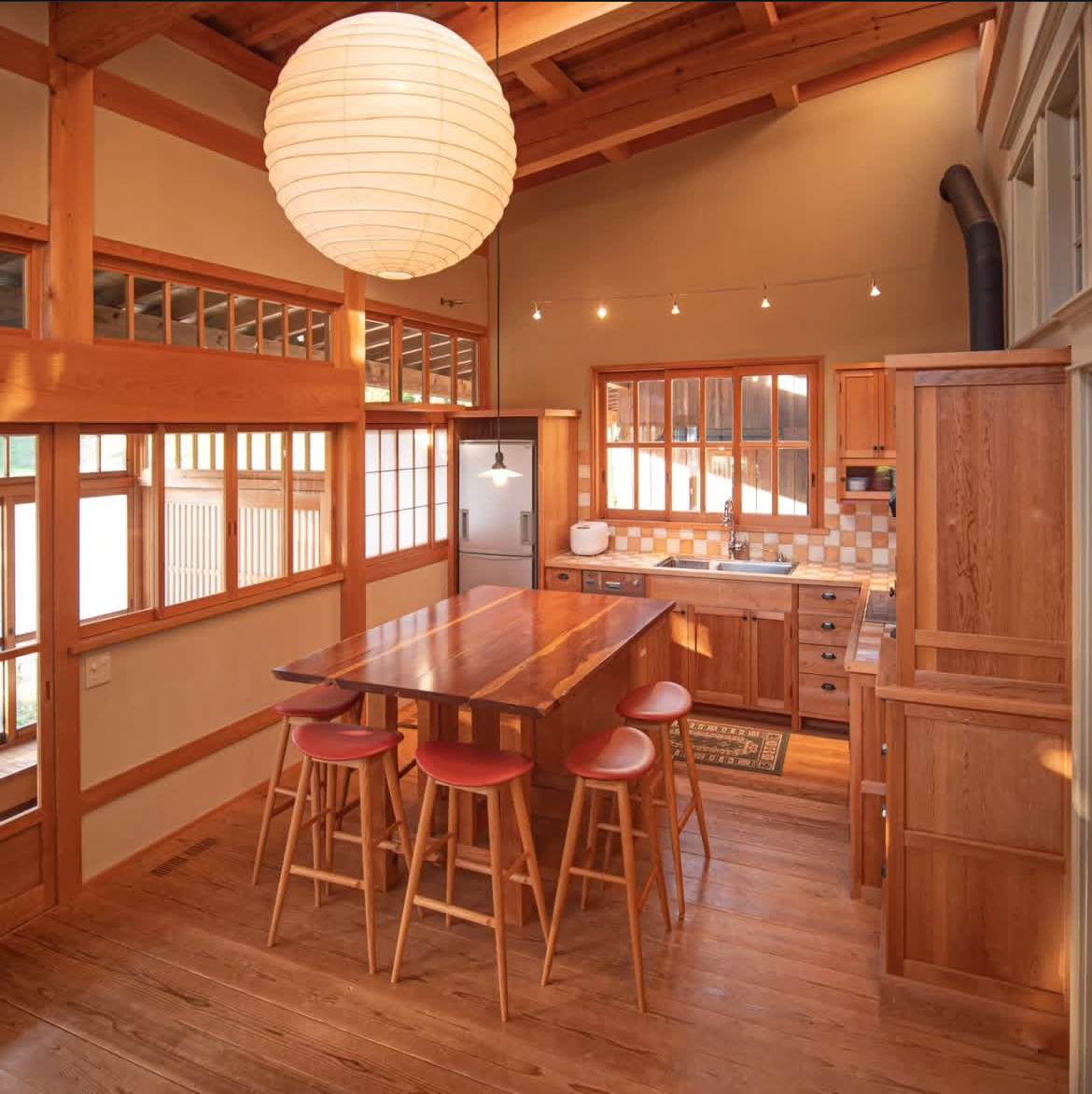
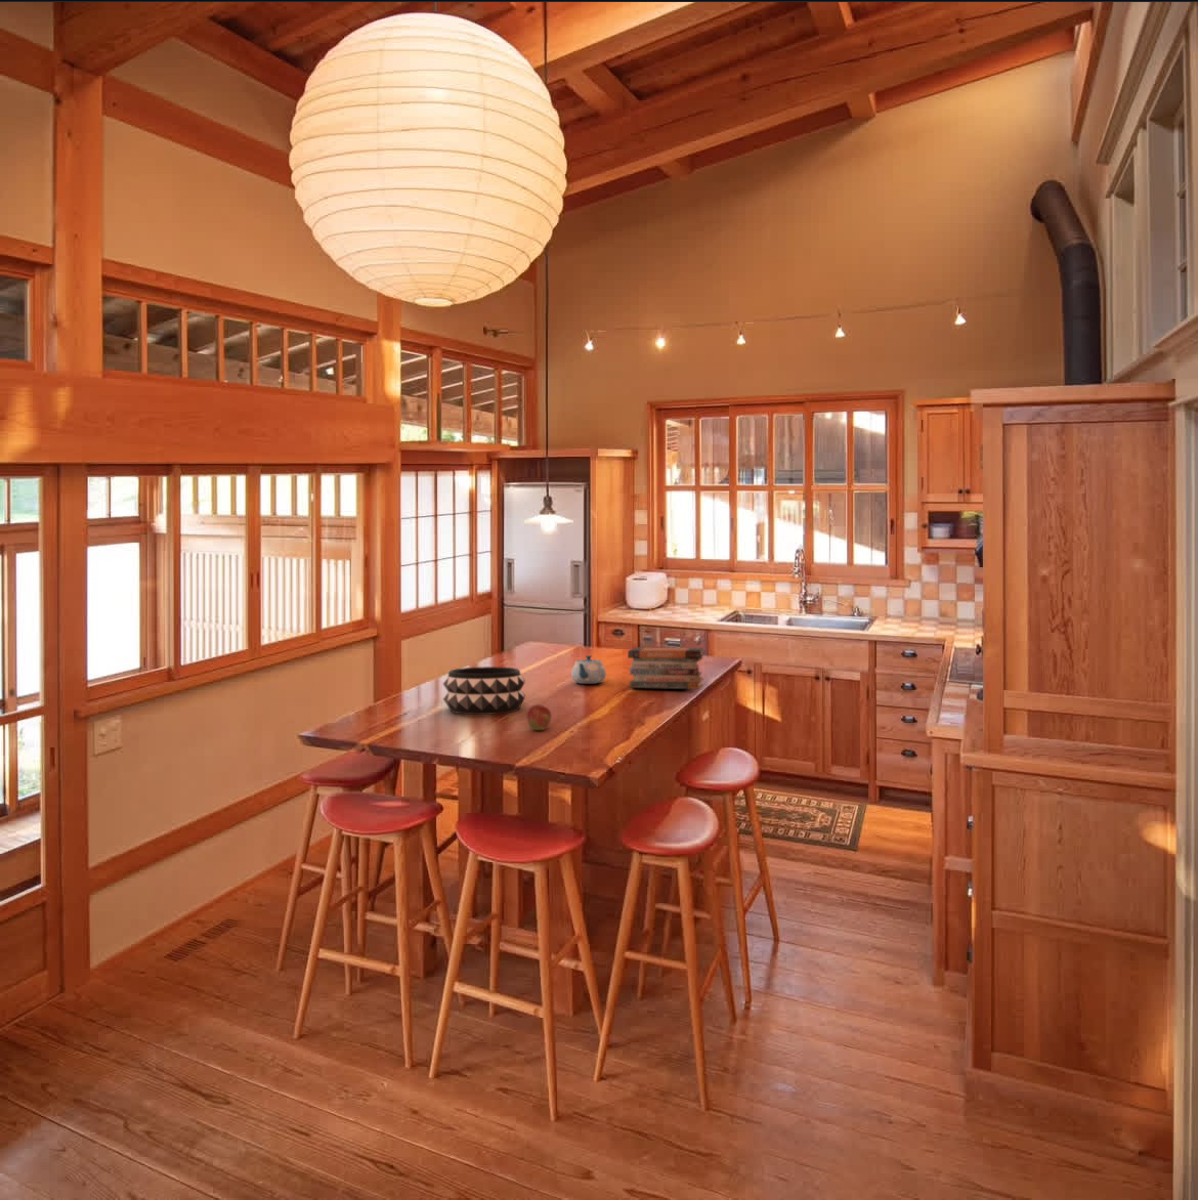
+ decorative bowl (484, 689)
+ chinaware (588, 669)
+ book stack (666, 668)
+ fruit (539, 716)
